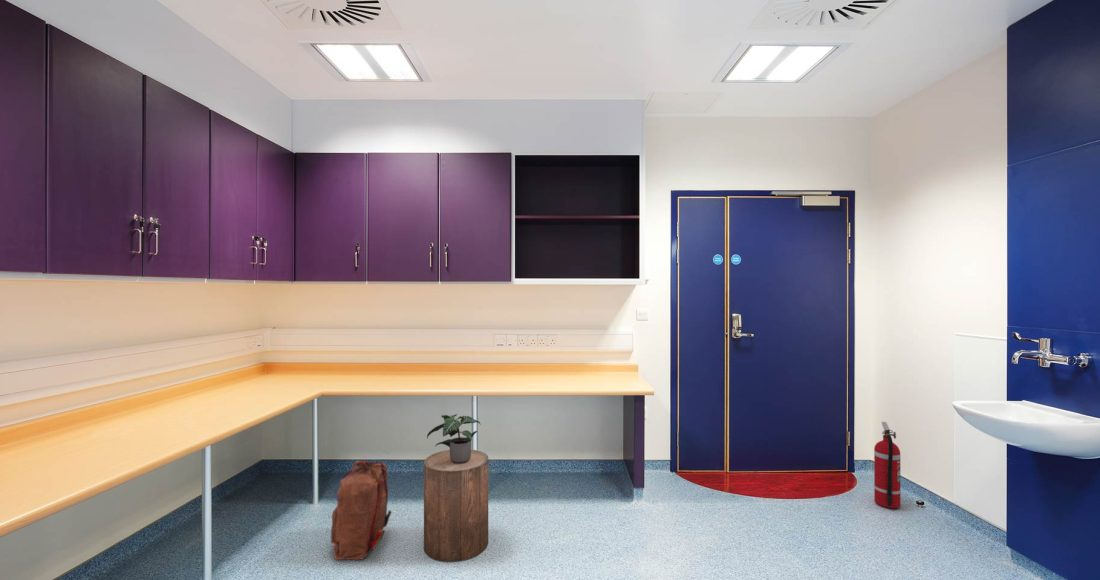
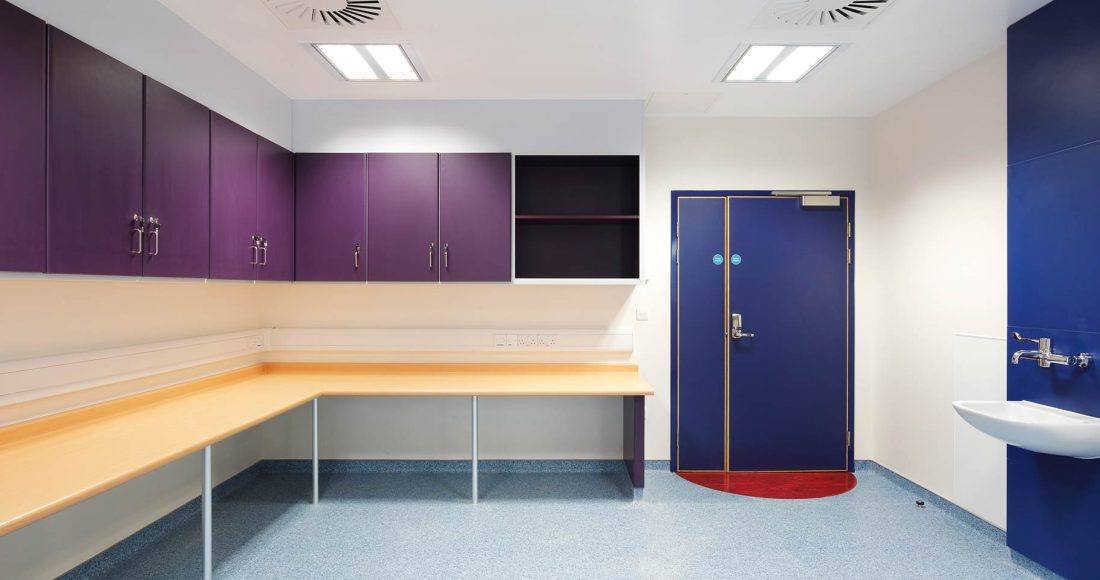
- stool (456, 501)
- potted plant (455, 438)
- fire extinguisher (887, 465)
- backpack (365, 502)
